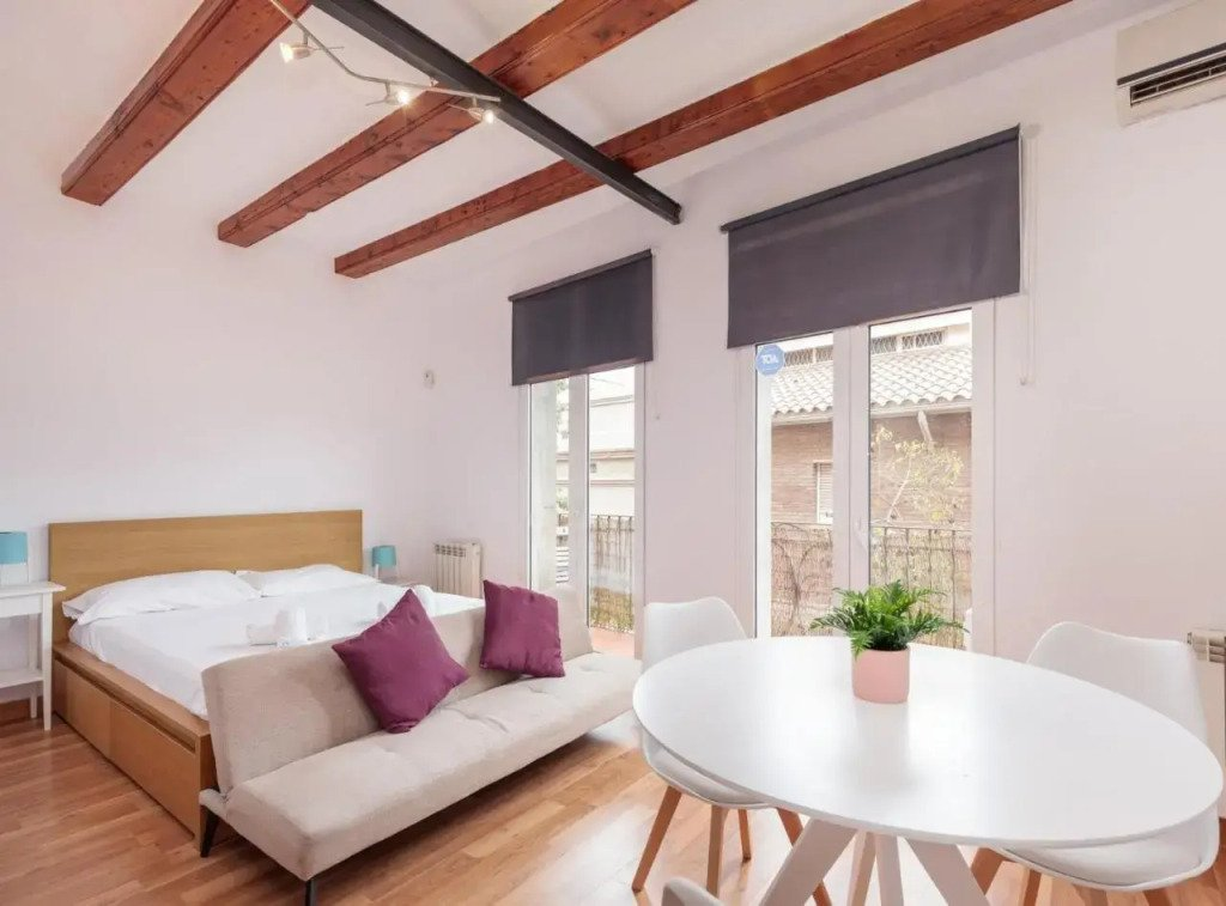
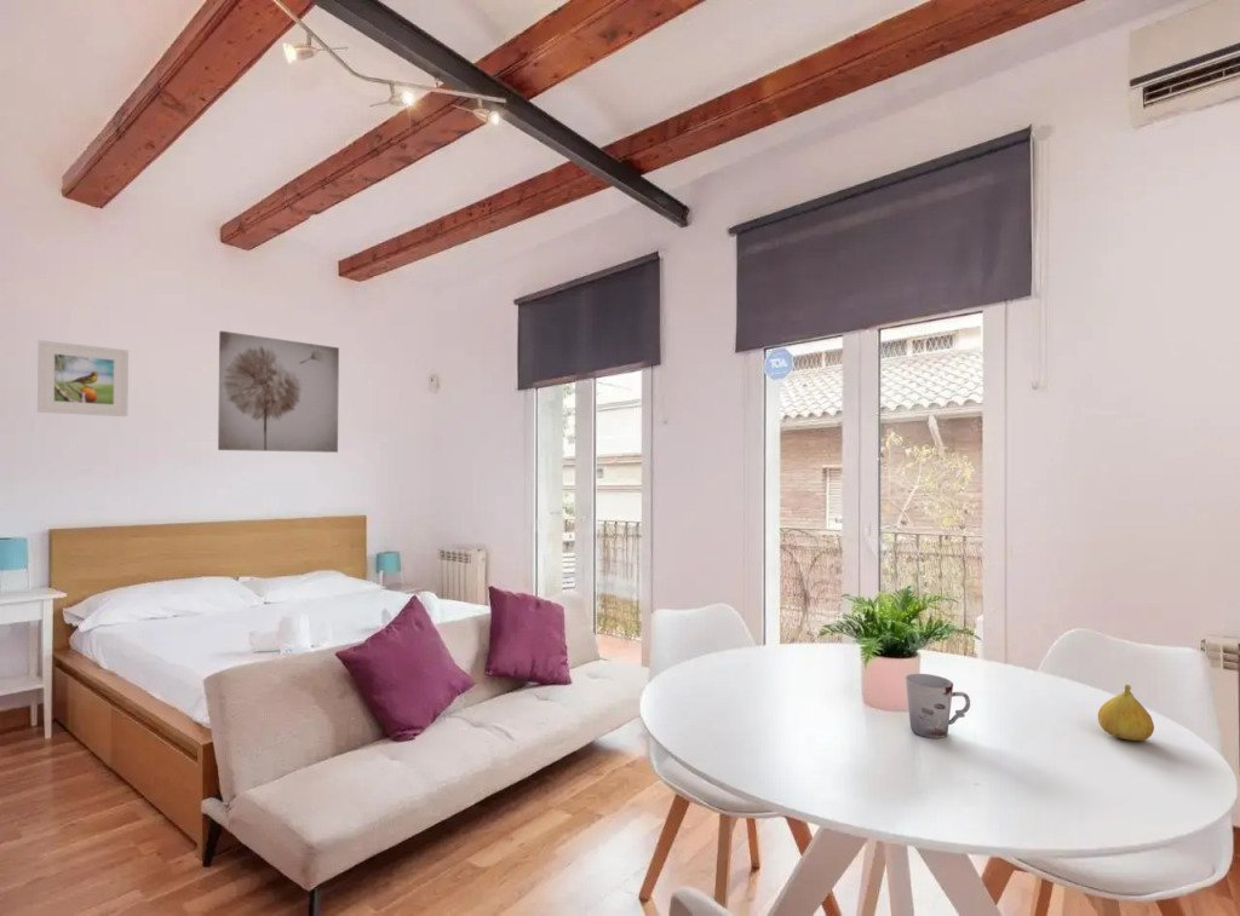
+ cup (937, 705)
+ fruit (1125, 710)
+ wall art (282, 394)
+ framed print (84, 380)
